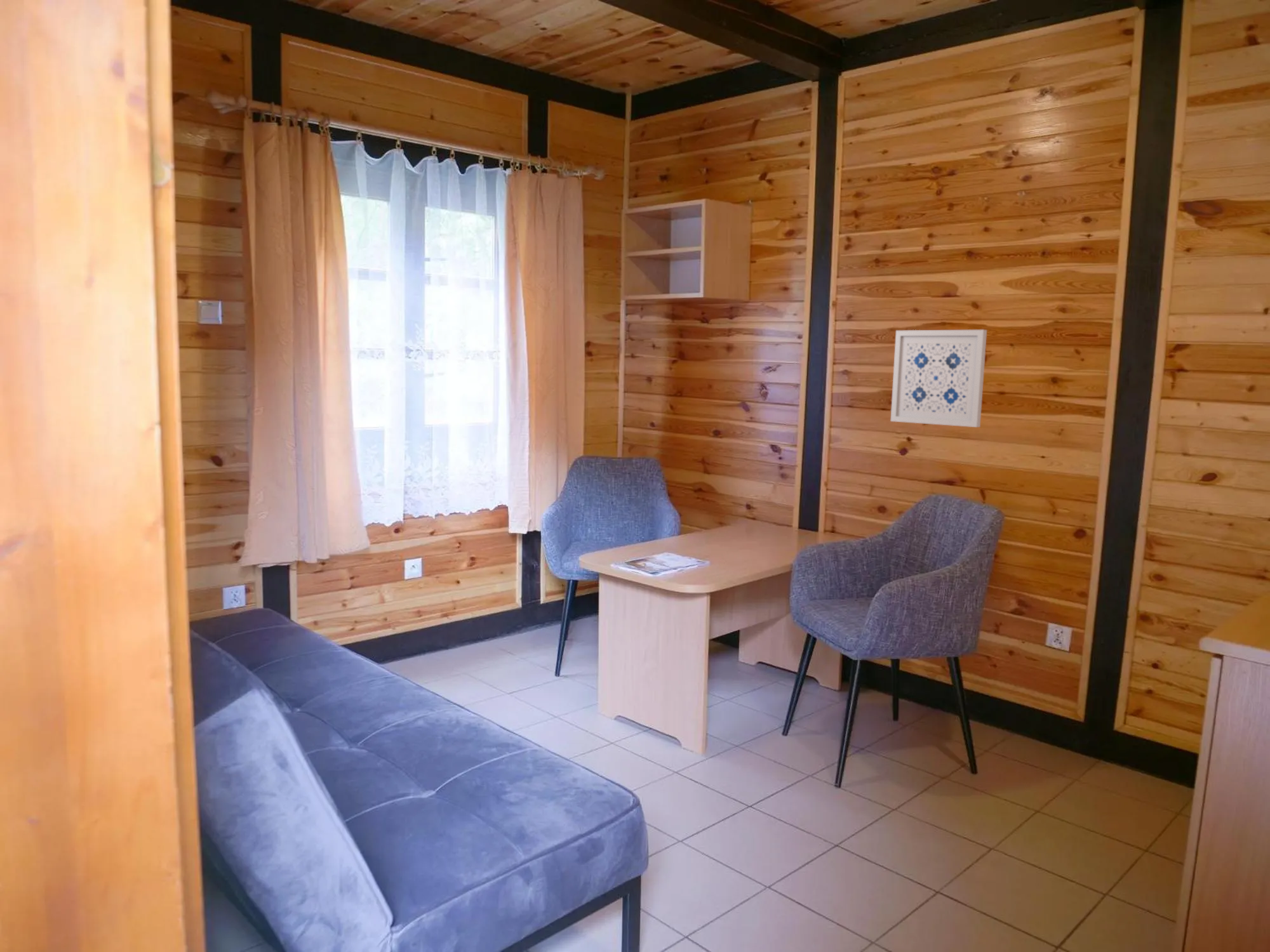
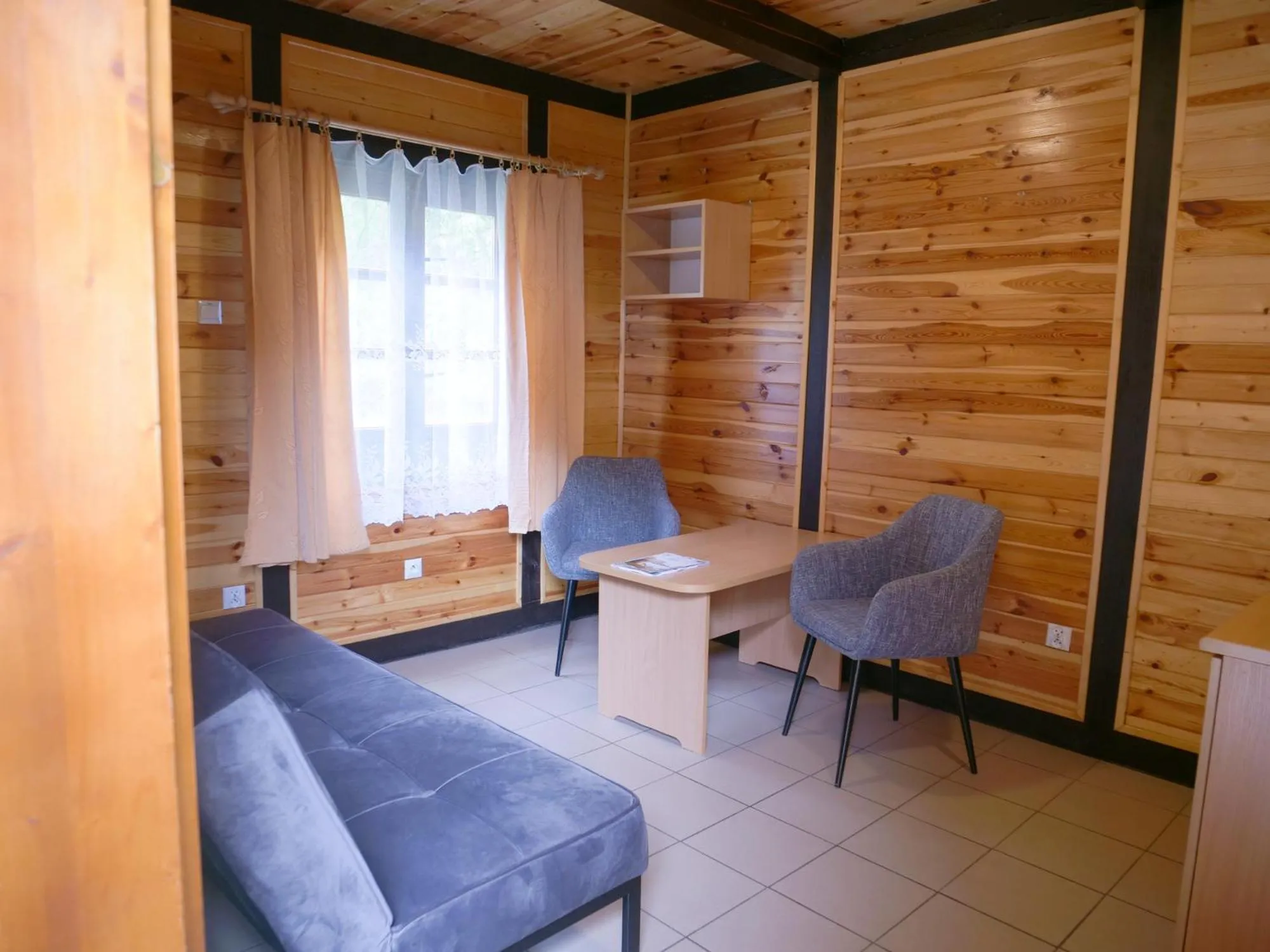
- wall art (937, 377)
